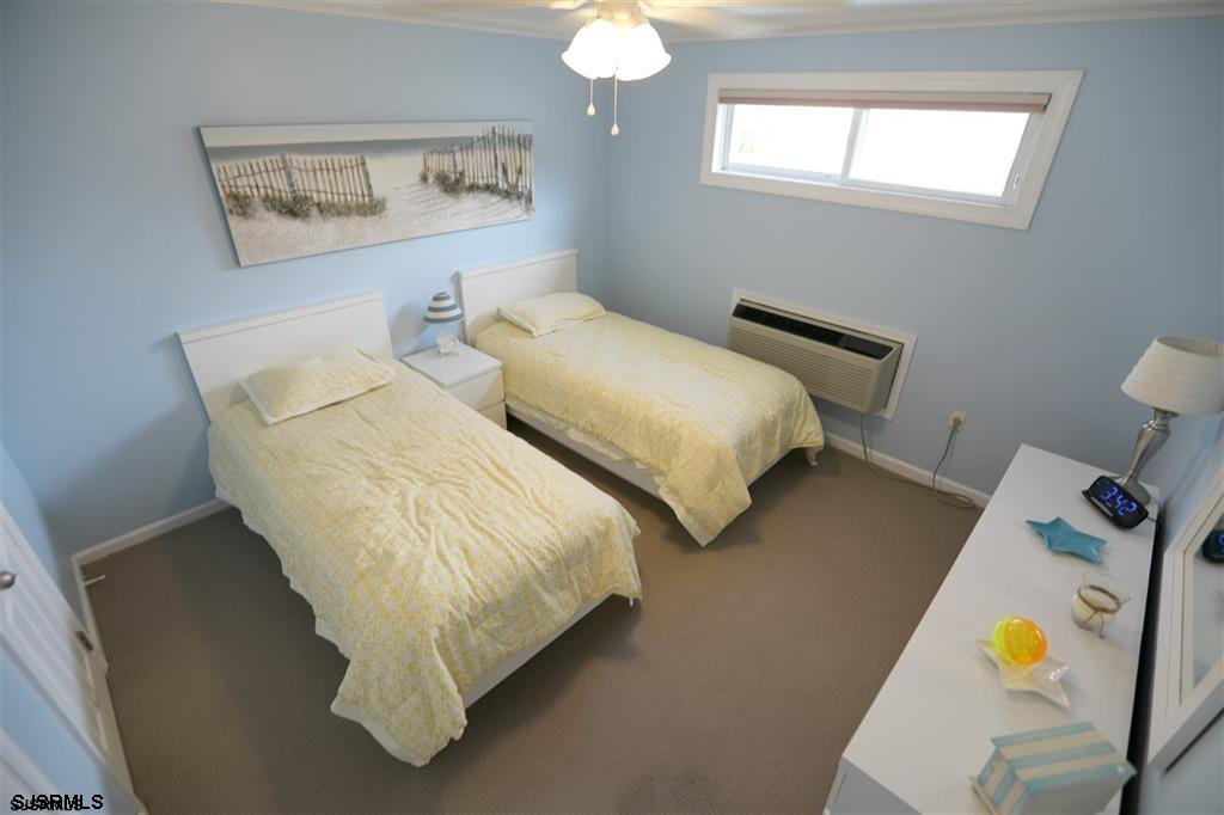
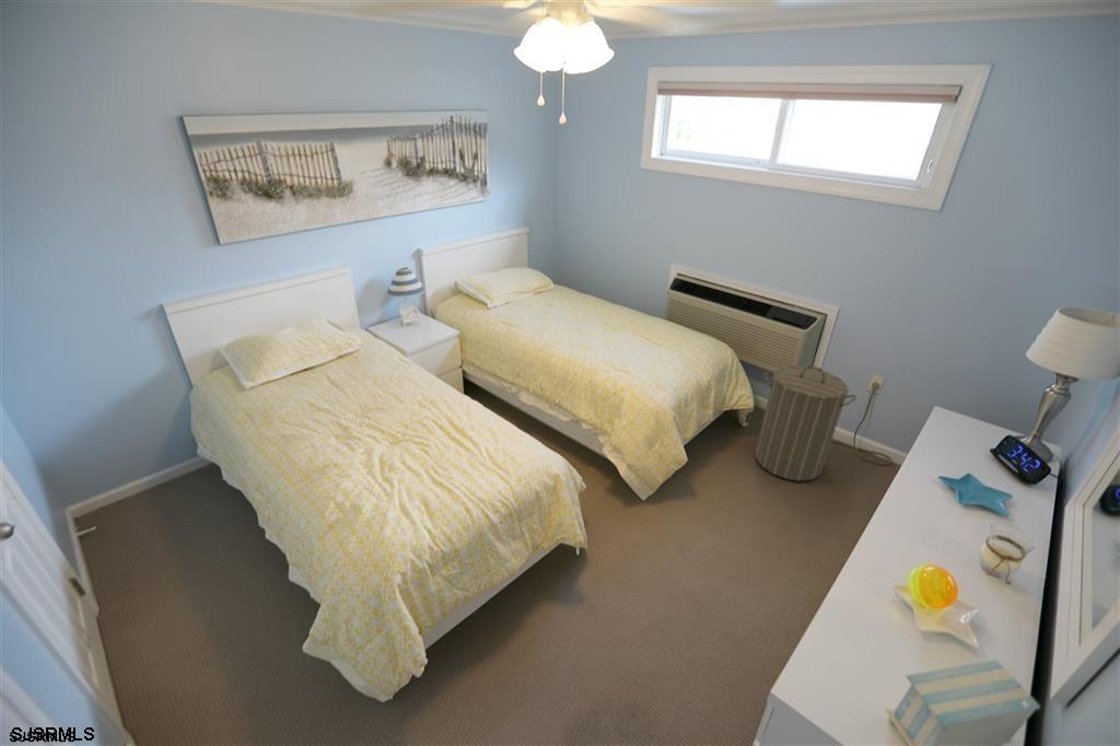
+ laundry hamper (800, 416)
